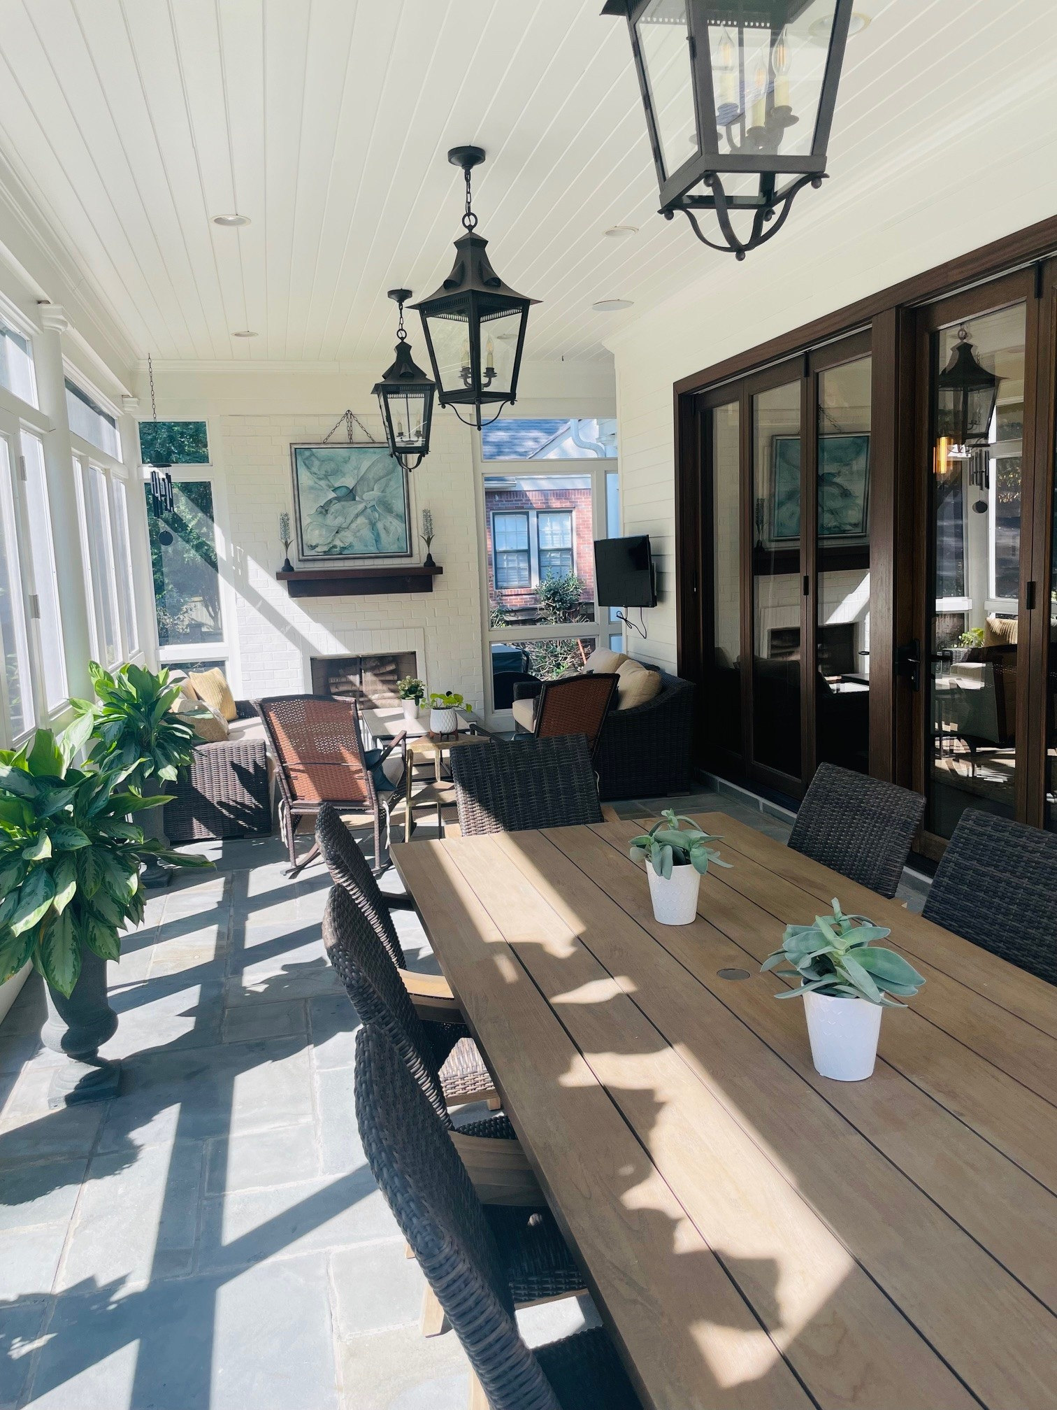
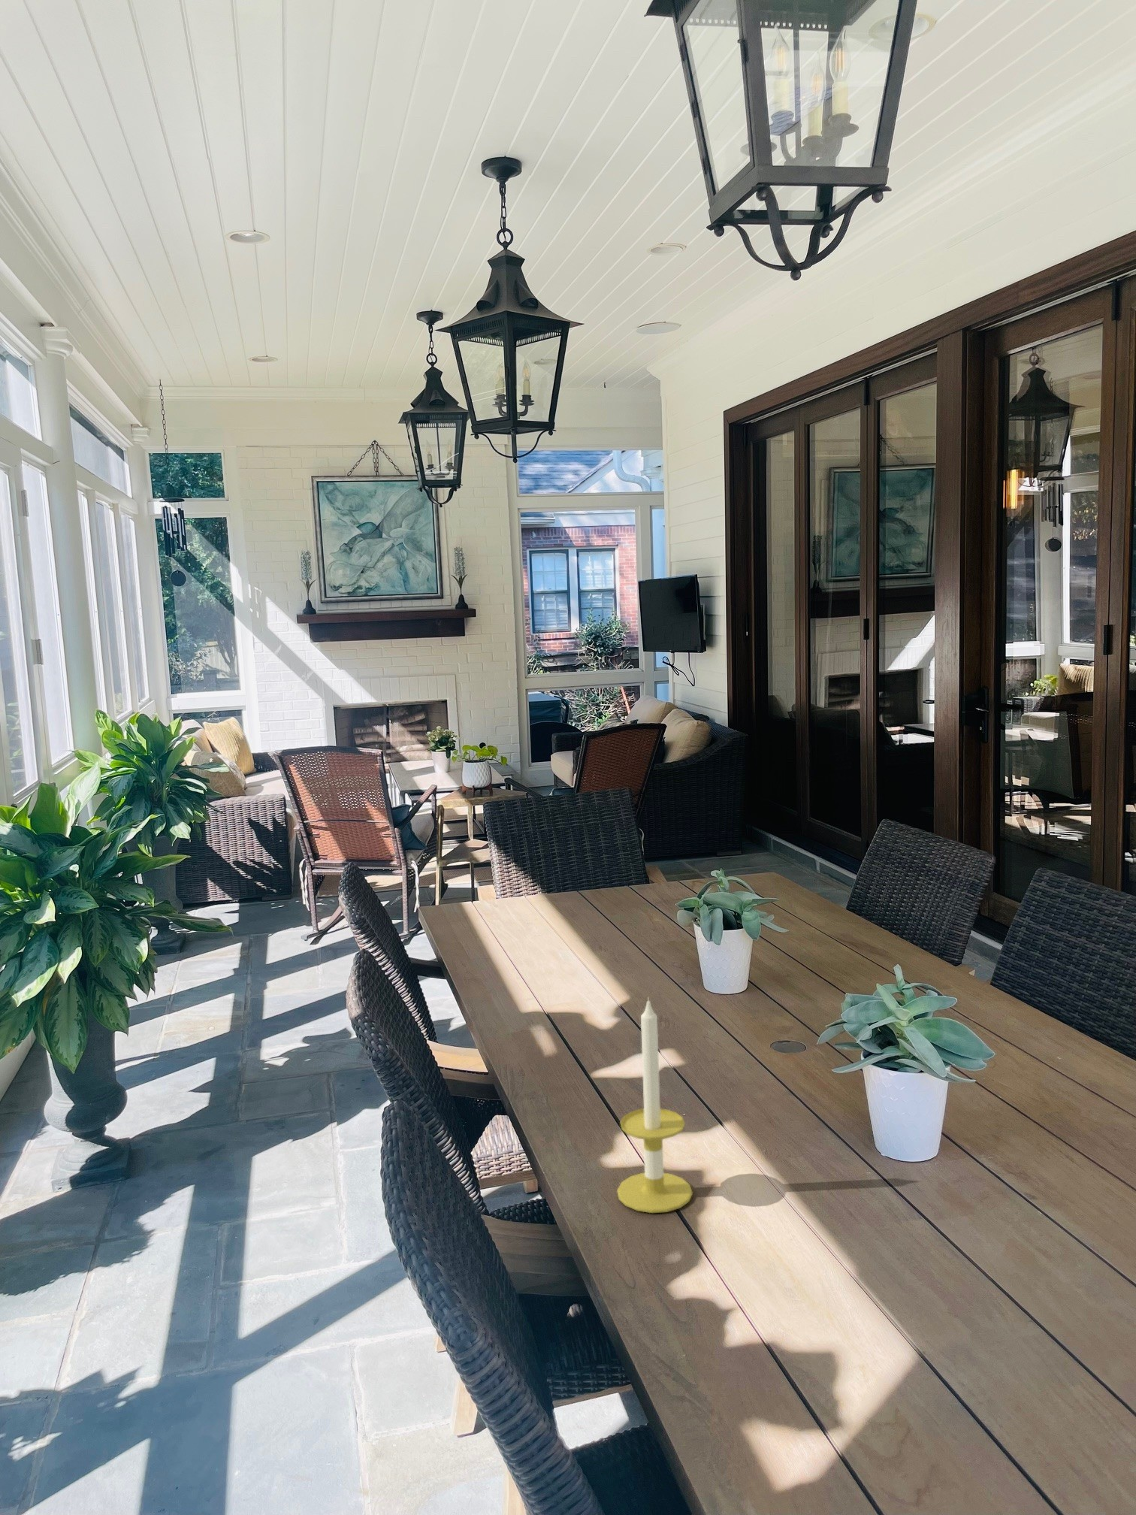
+ candle (652, 1095)
